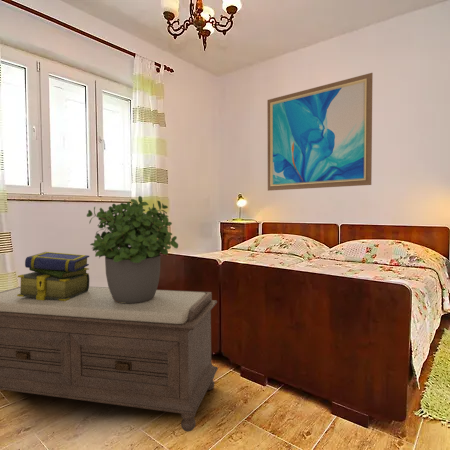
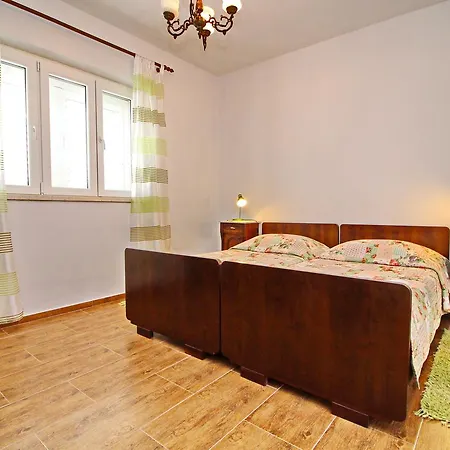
- potted plant (135, 247)
- wall art (314, 138)
- stack of books (57, 273)
- bench (95, 344)
